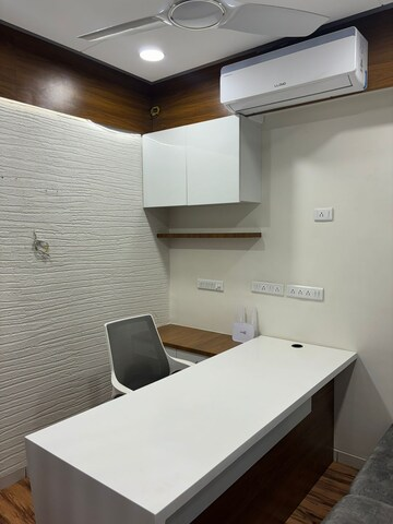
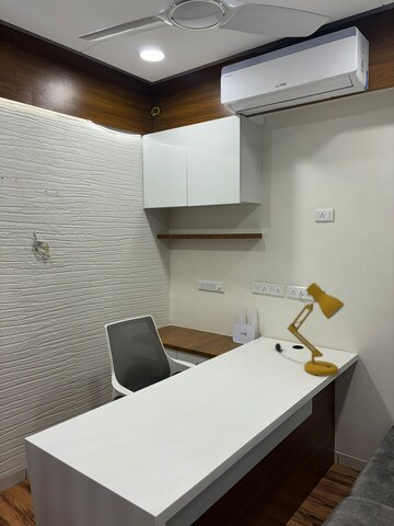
+ desk lamp (303, 321)
